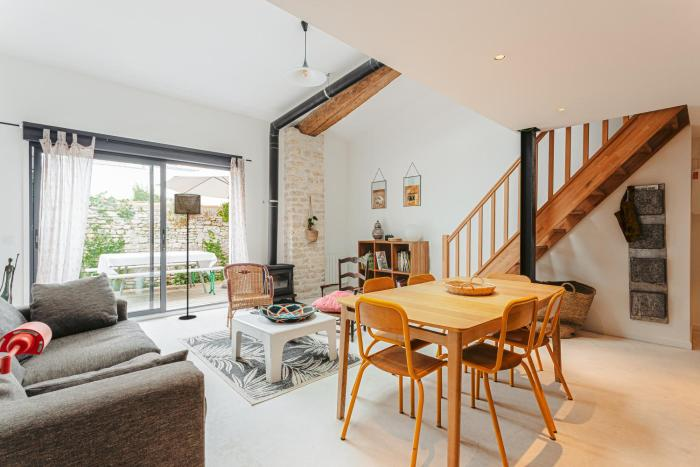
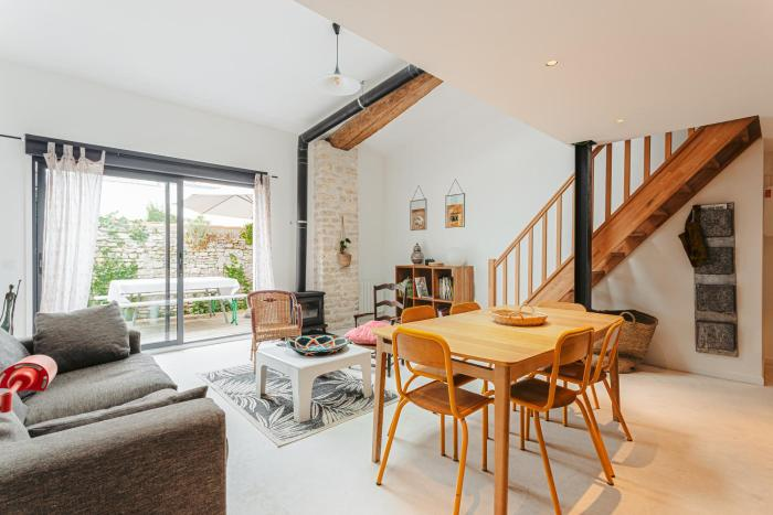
- floor lamp (187, 256)
